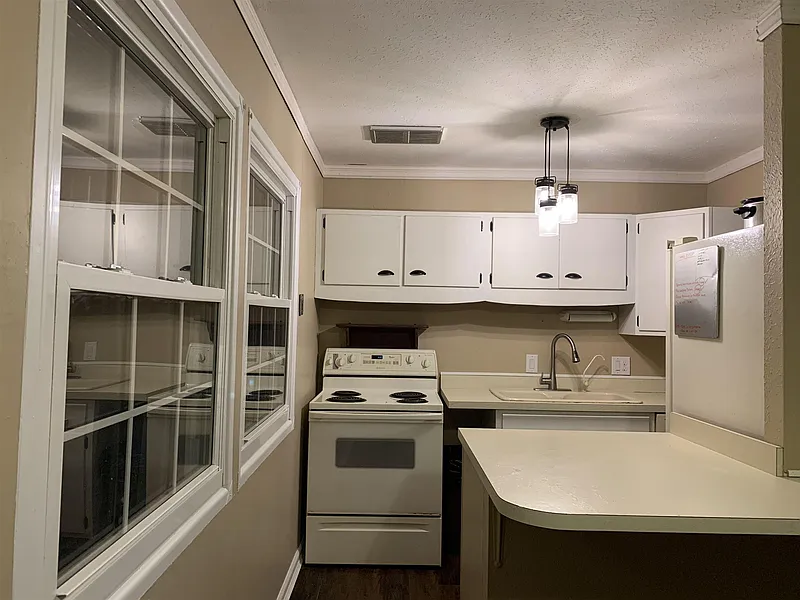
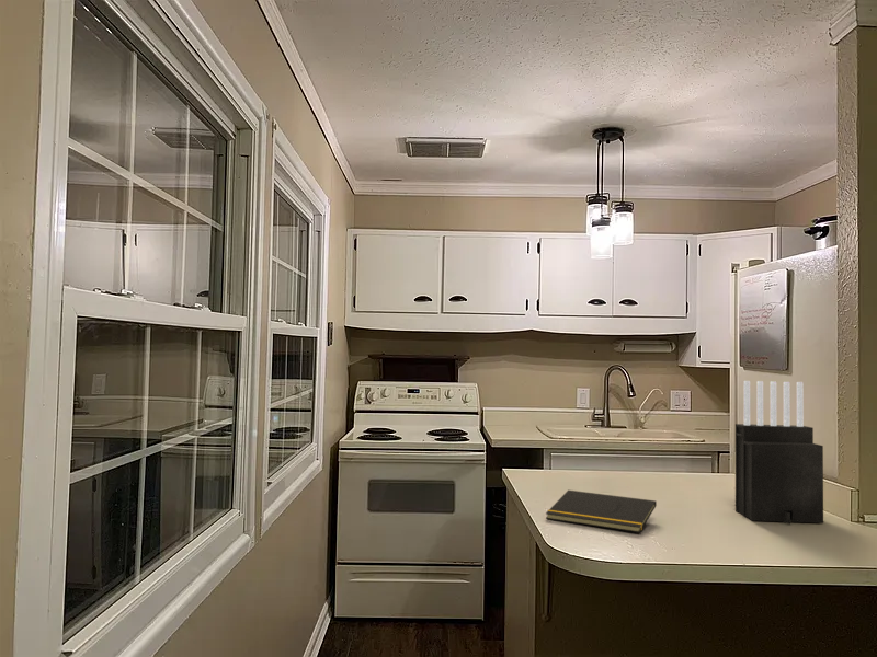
+ notepad (601, 509)
+ knife block (779, 449)
